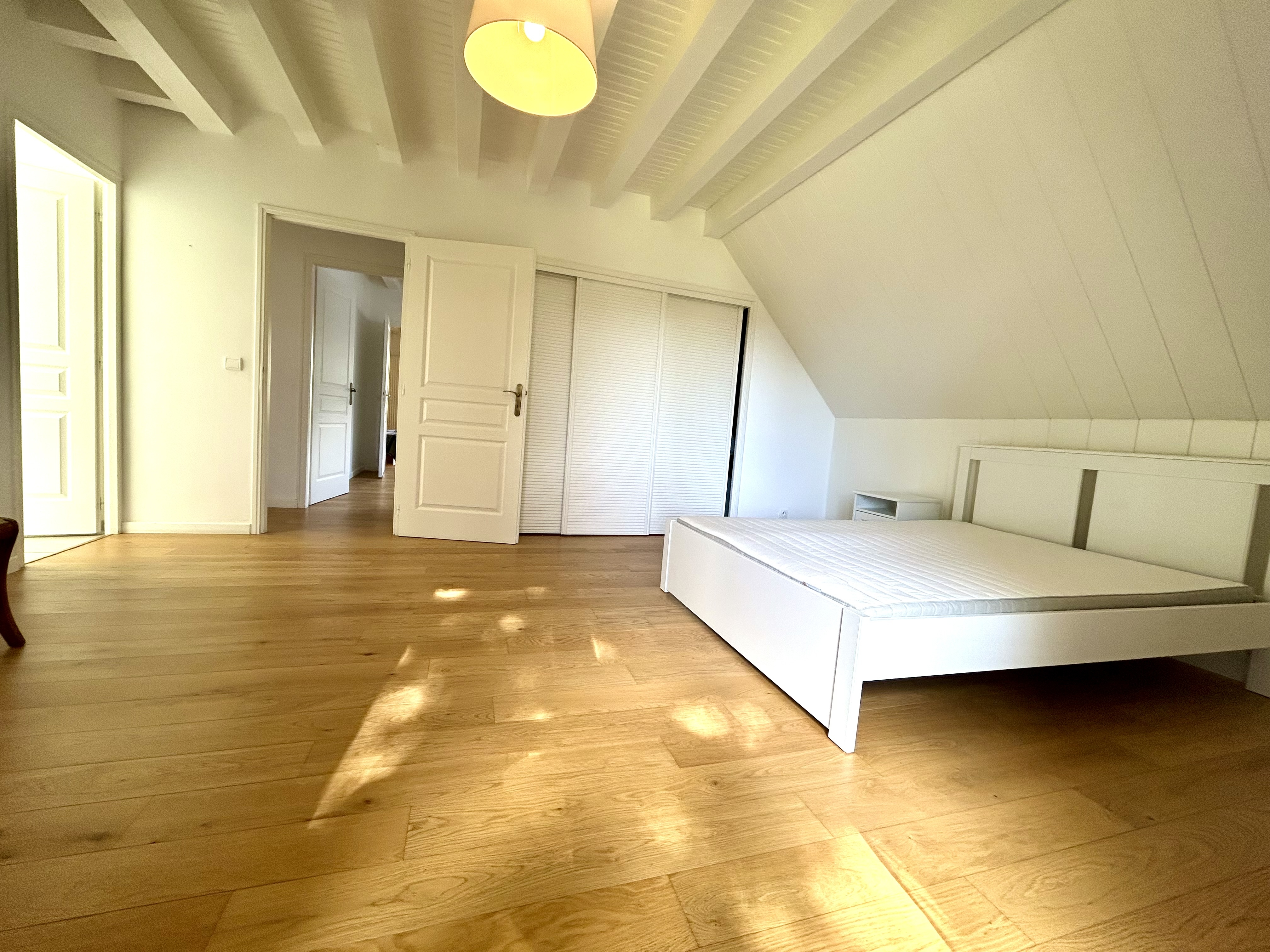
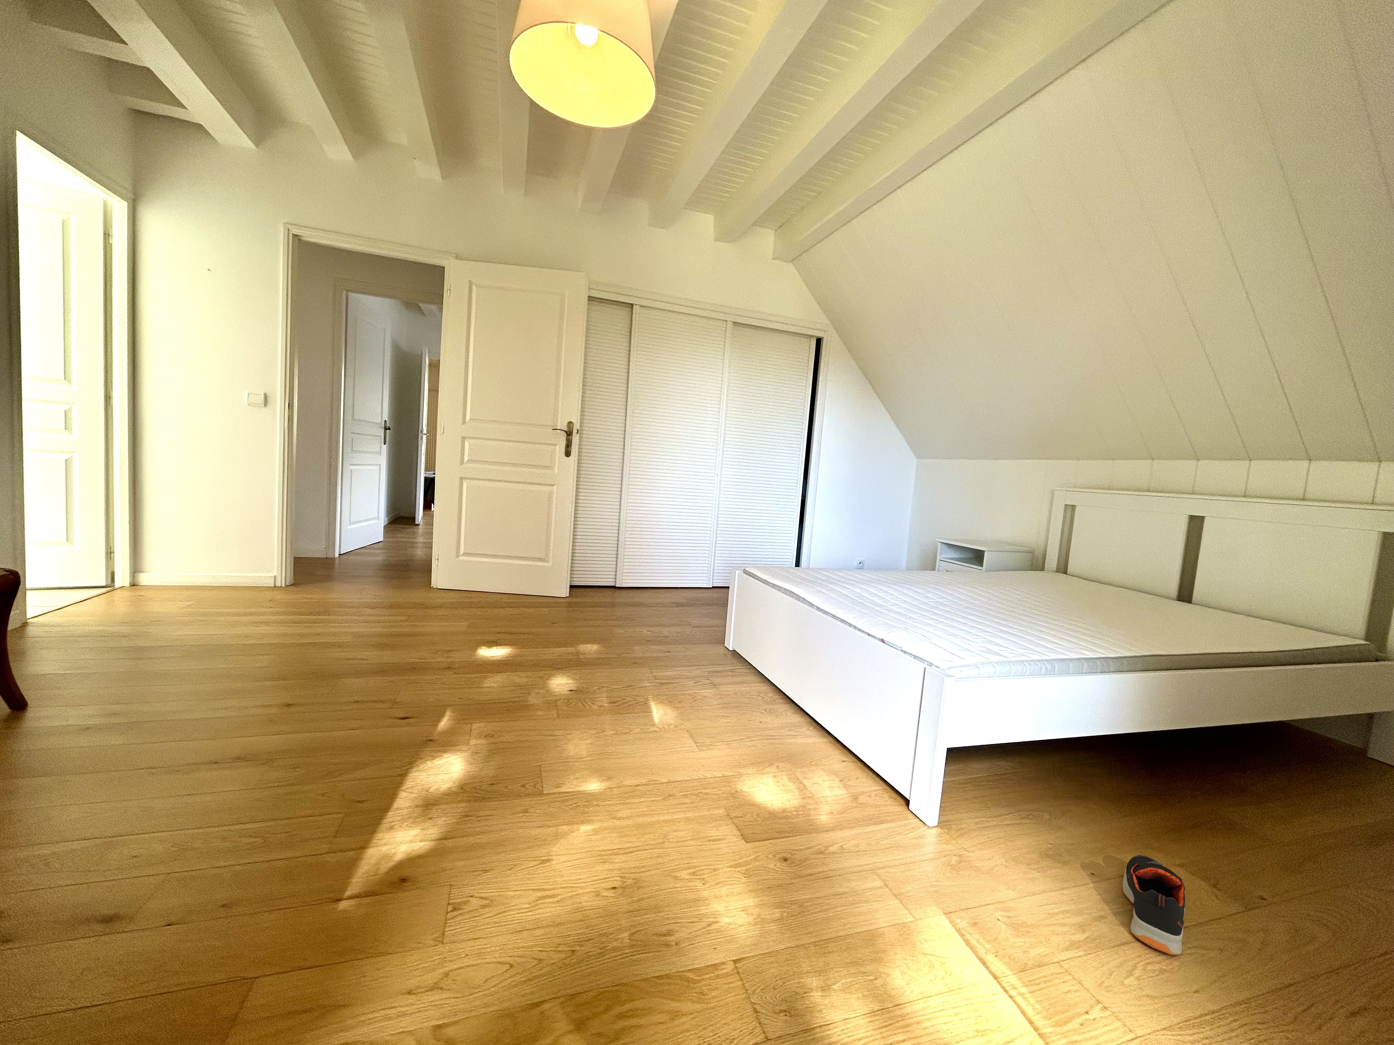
+ shoe (1157, 887)
